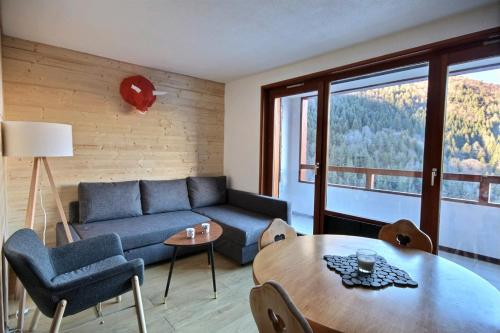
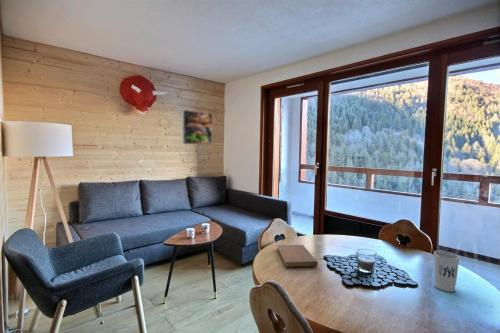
+ notebook (295, 254)
+ cup (445, 271)
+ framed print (197, 128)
